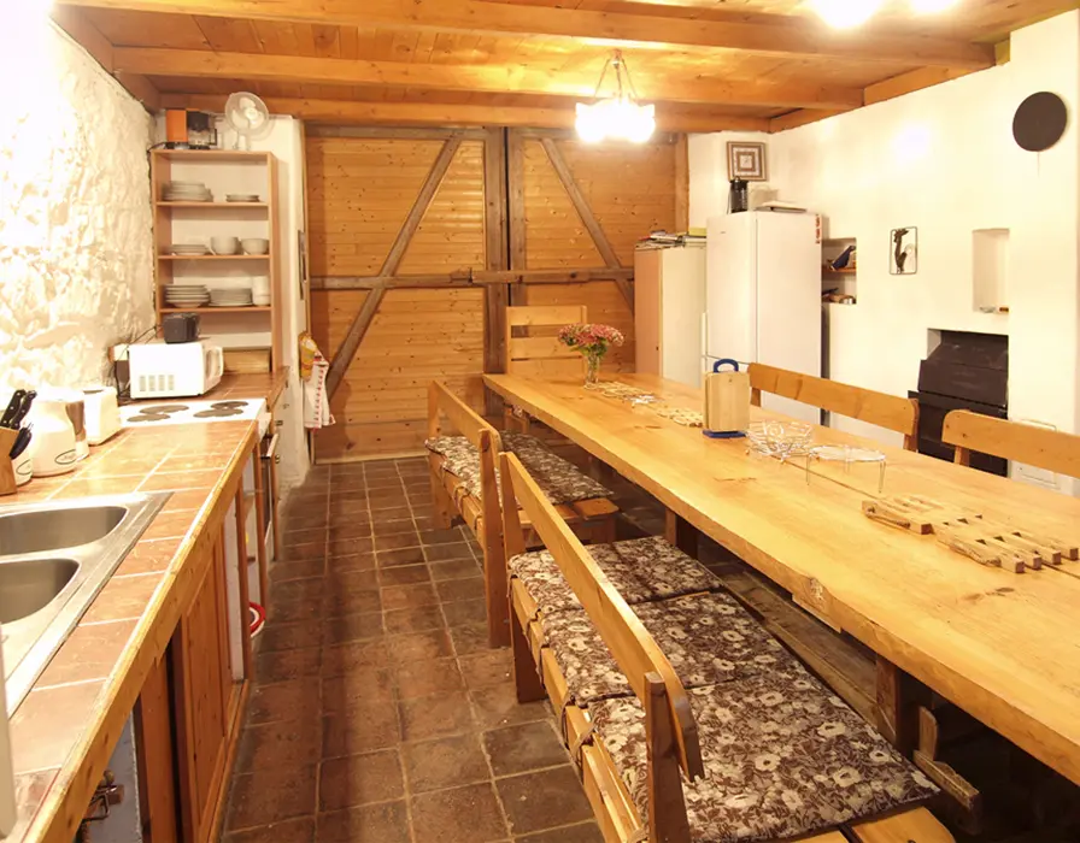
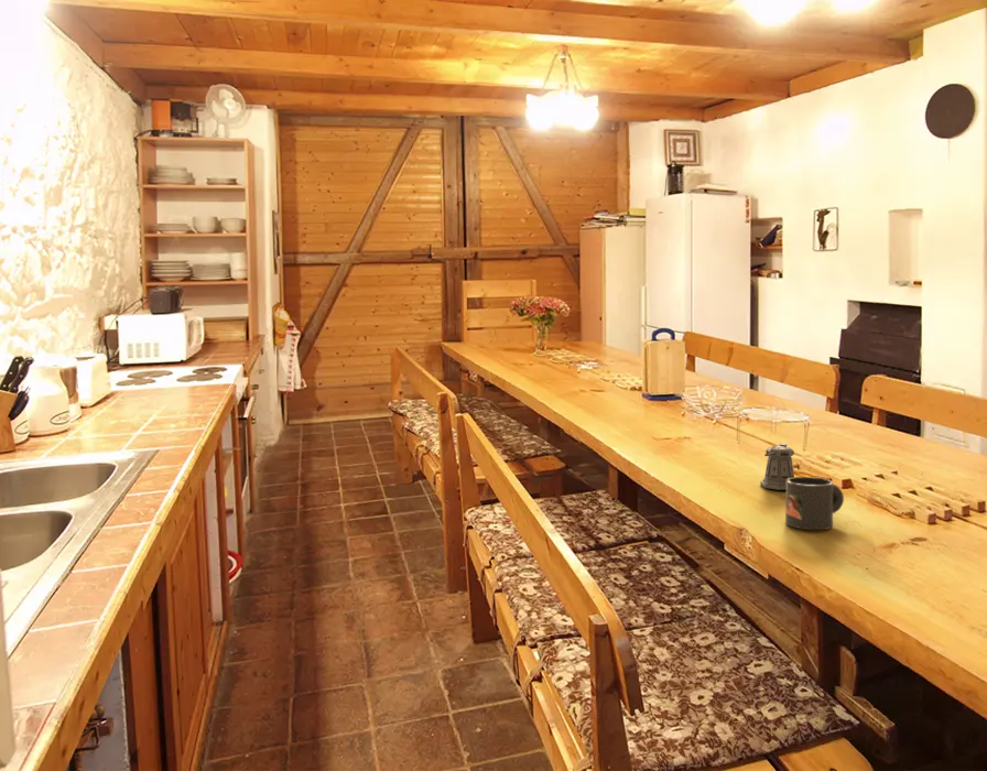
+ pepper shaker (777, 465)
+ mug (815, 502)
